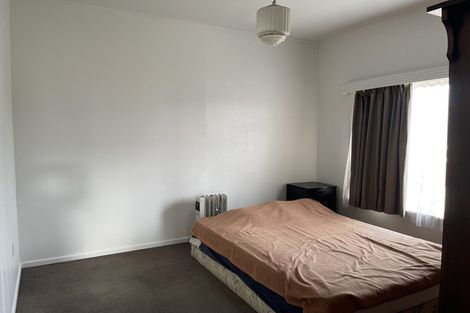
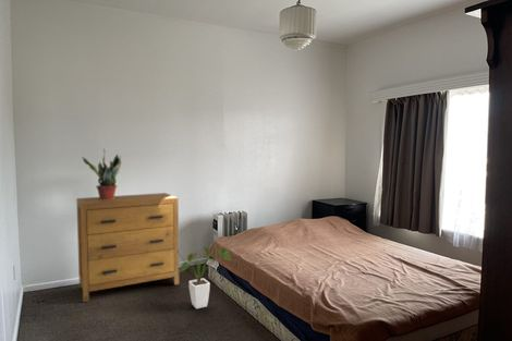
+ house plant (200, 277)
+ potted plant (102, 173)
+ dresser (129, 242)
